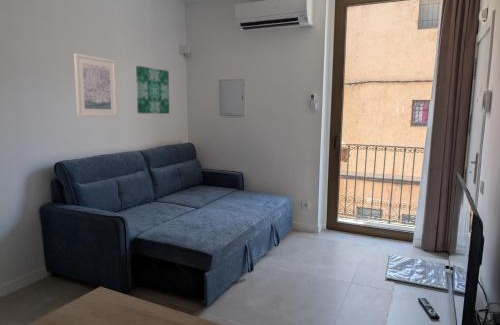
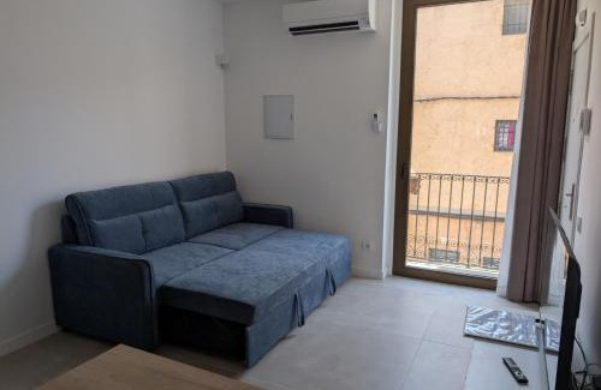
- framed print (97, 87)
- wall art (153, 91)
